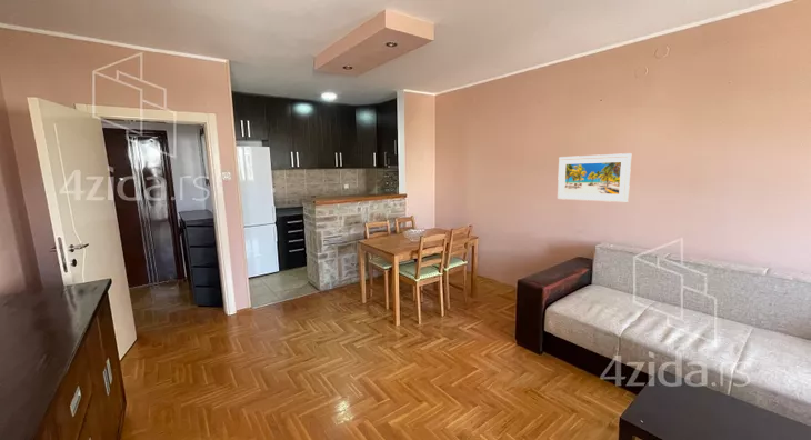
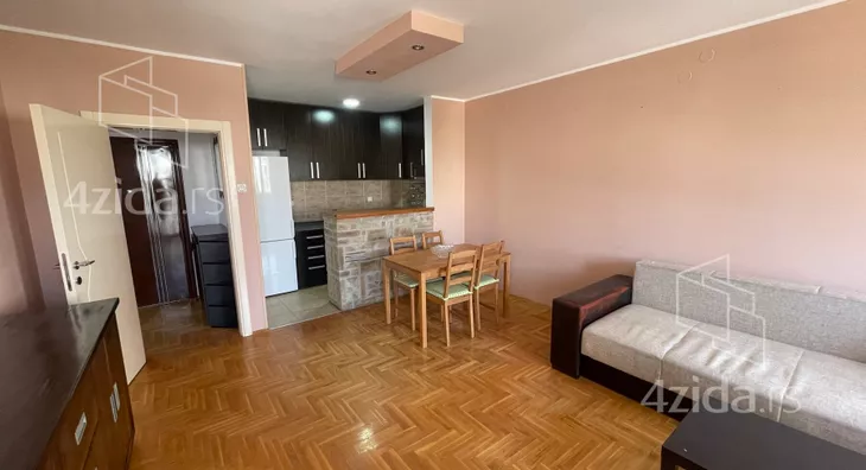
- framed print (591, 178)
